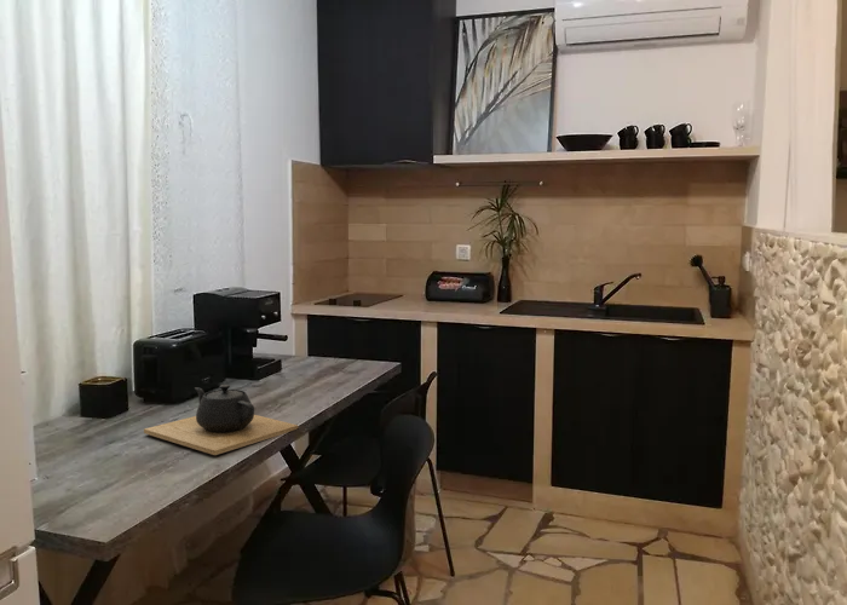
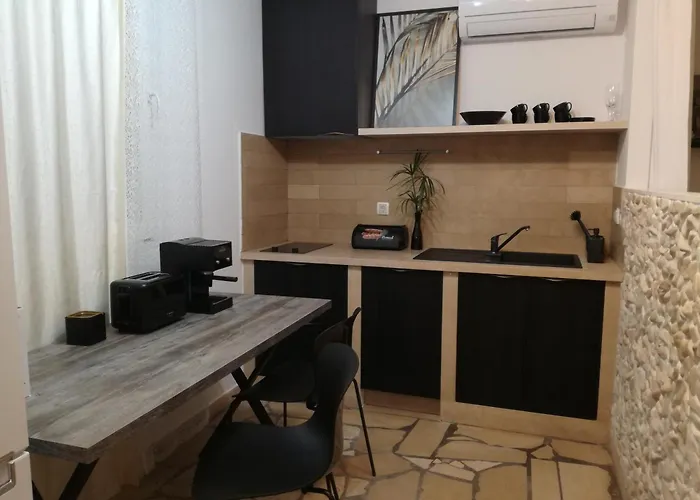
- teapot (221, 408)
